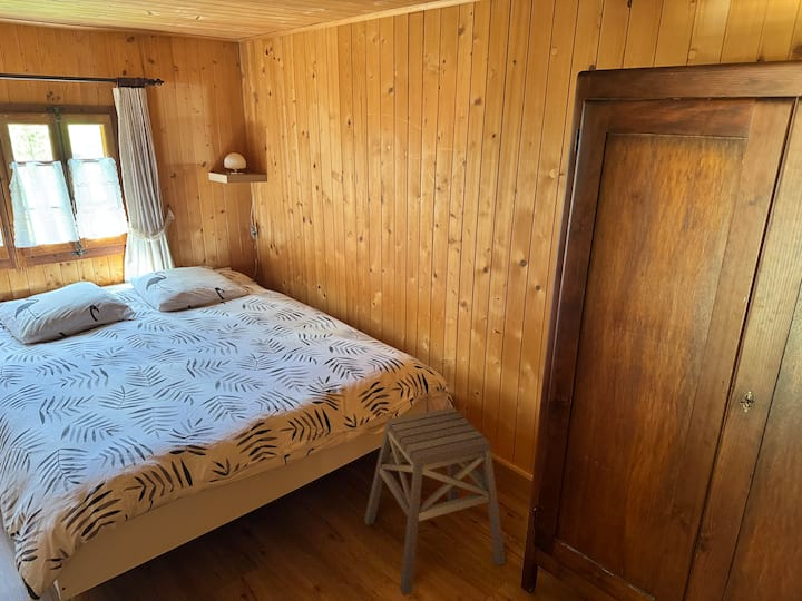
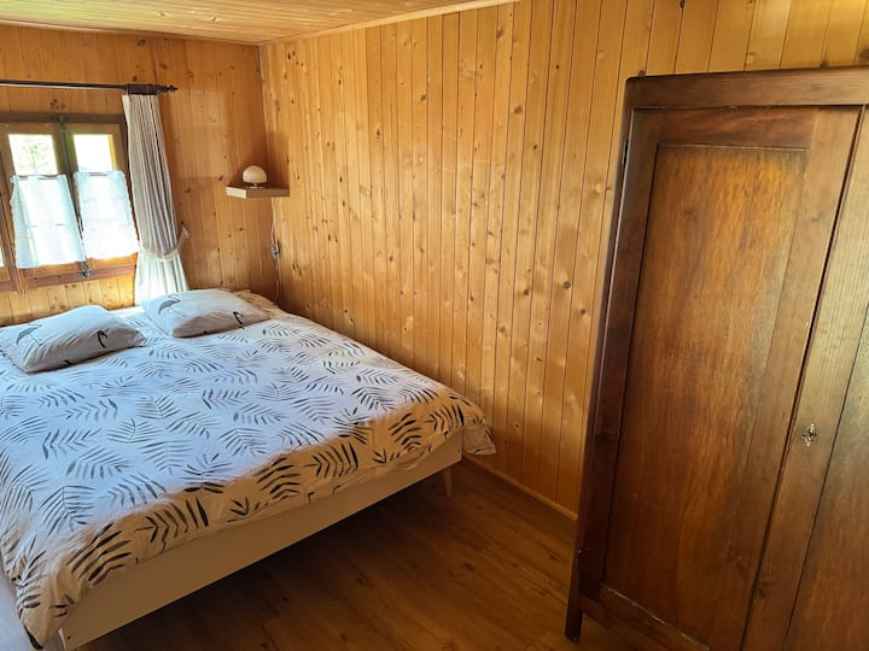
- stool (437, 491)
